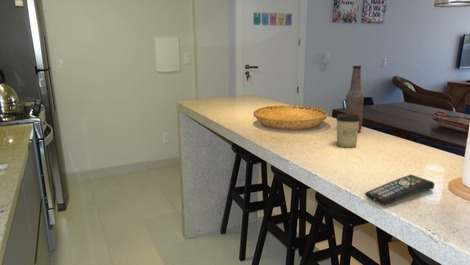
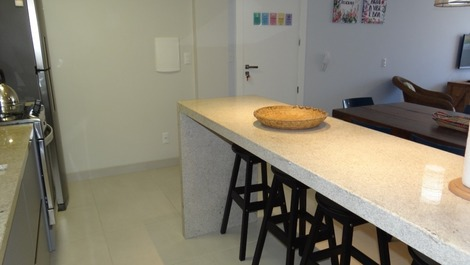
- bottle (354, 99)
- remote control (401, 188)
- cup (347, 130)
